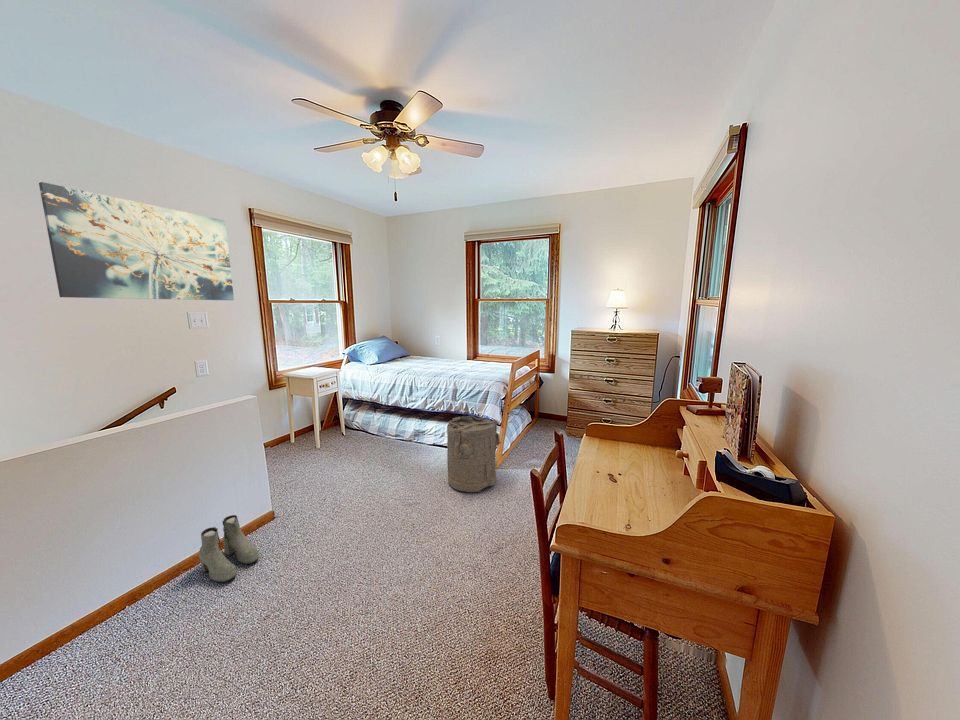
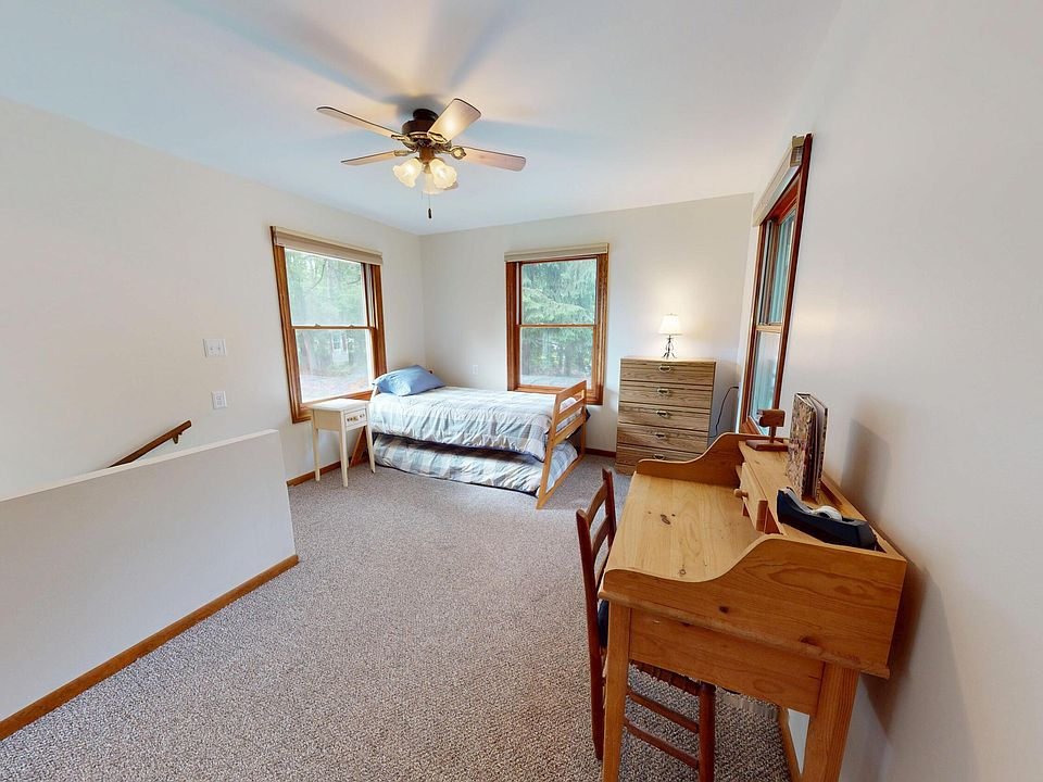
- wall art (155, 253)
- boots (228, 545)
- laundry hamper (474, 449)
